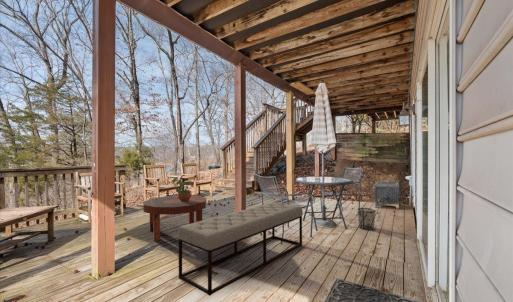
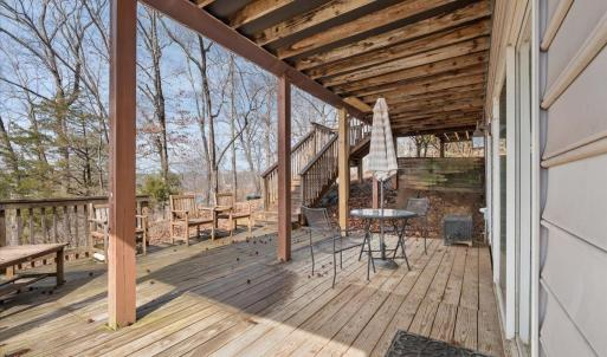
- waste bin (366, 218)
- coffee table (175, 214)
- potted plant (181, 188)
- bench (249, 236)
